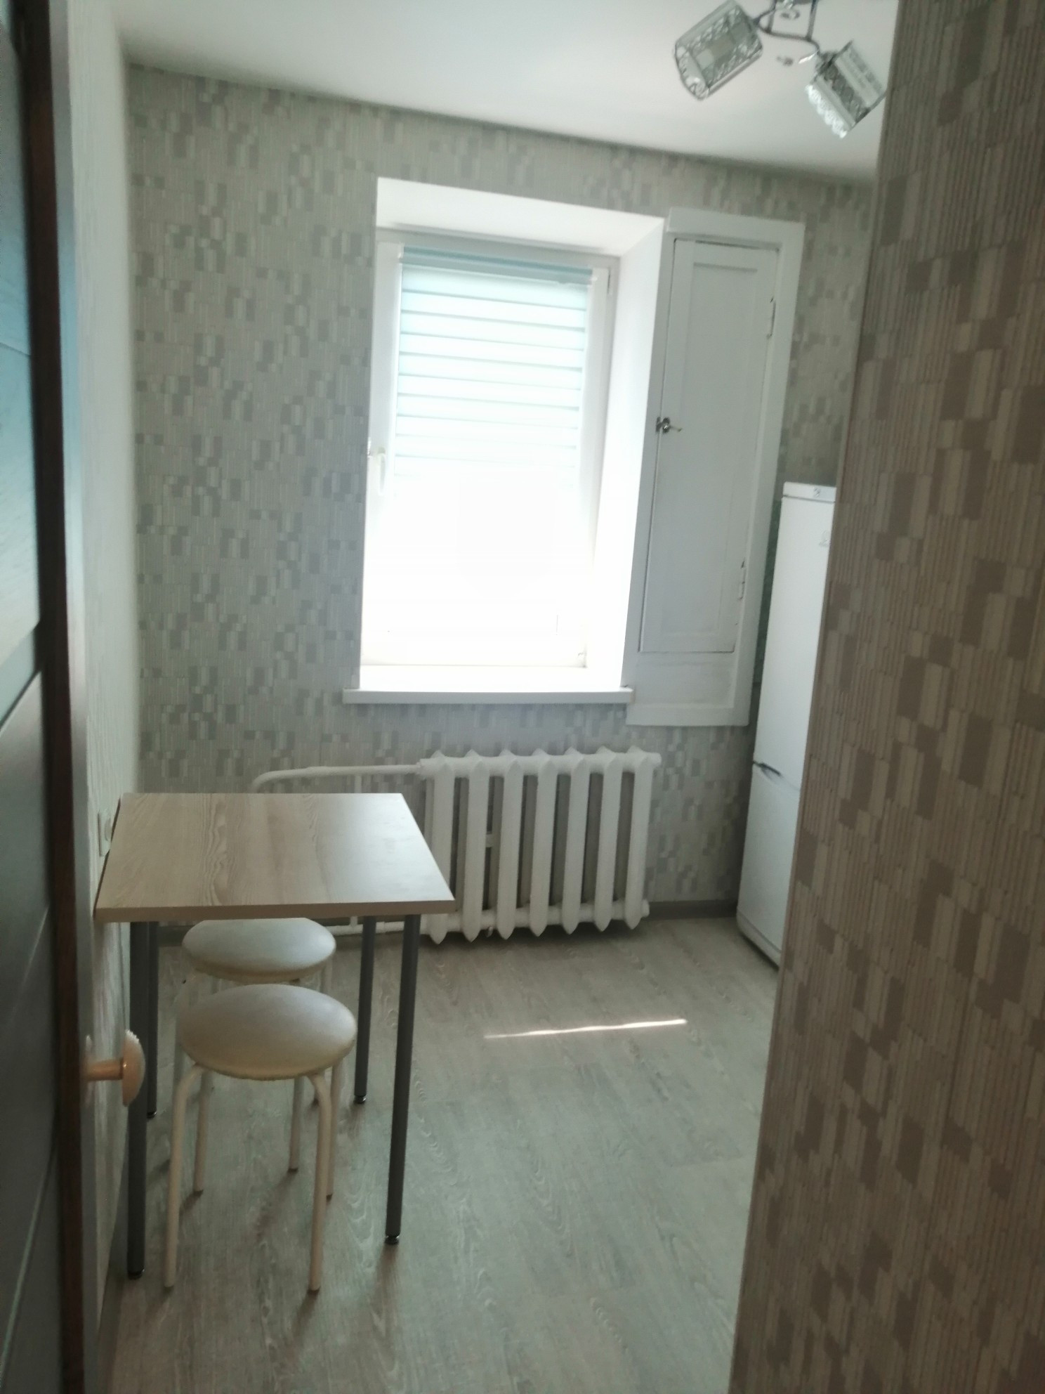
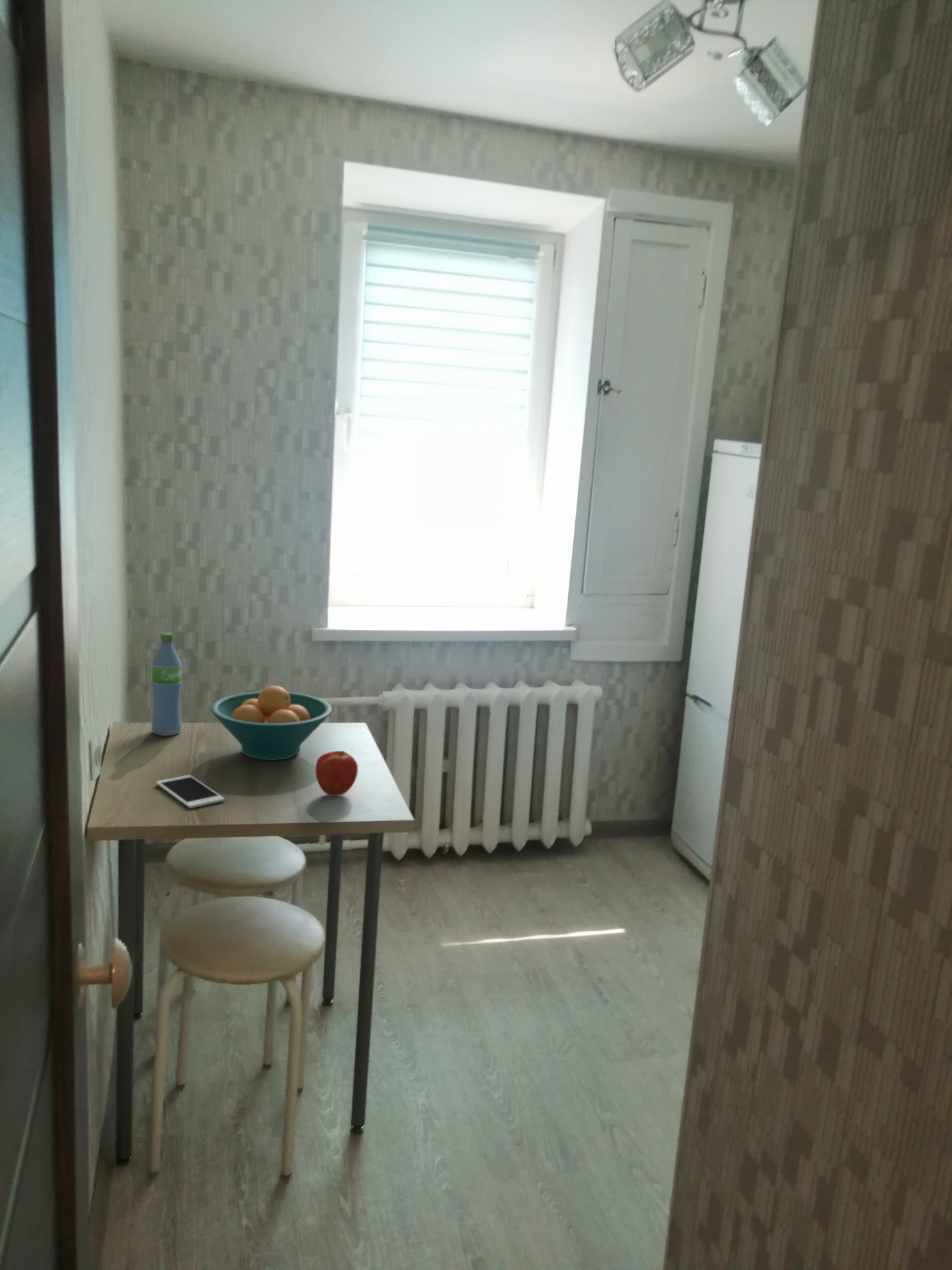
+ water bottle (166, 683)
+ cell phone (189, 791)
+ apple (337, 772)
+ fruit bowl (272, 719)
